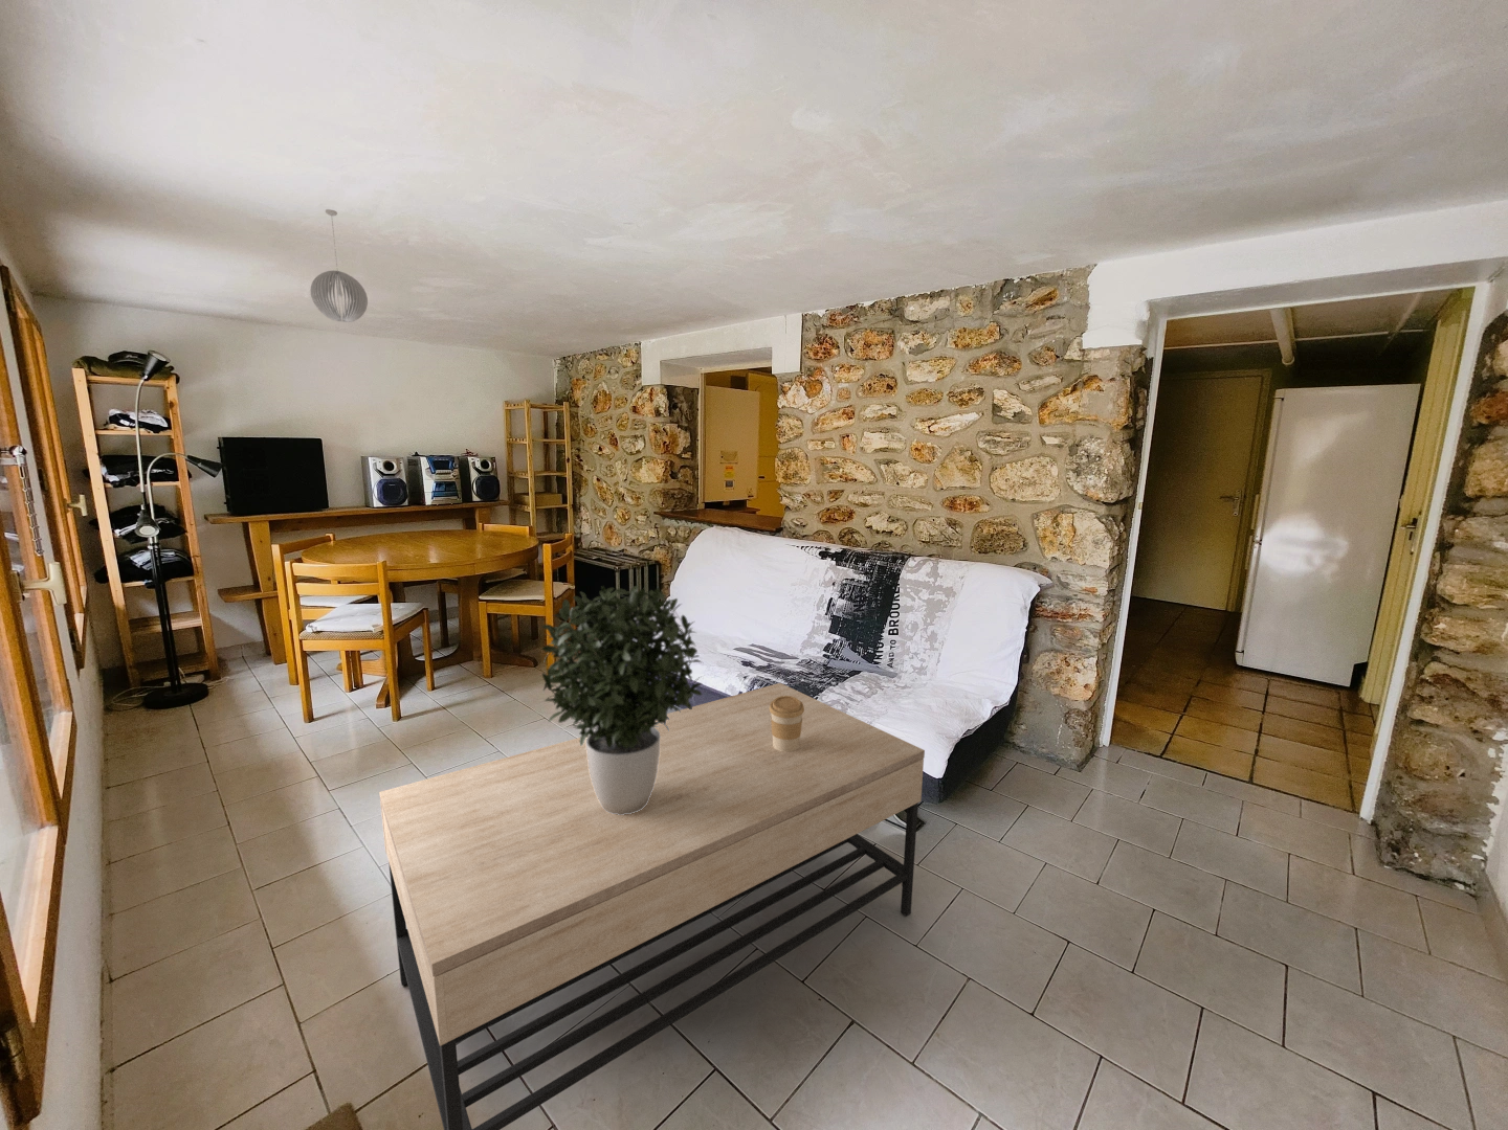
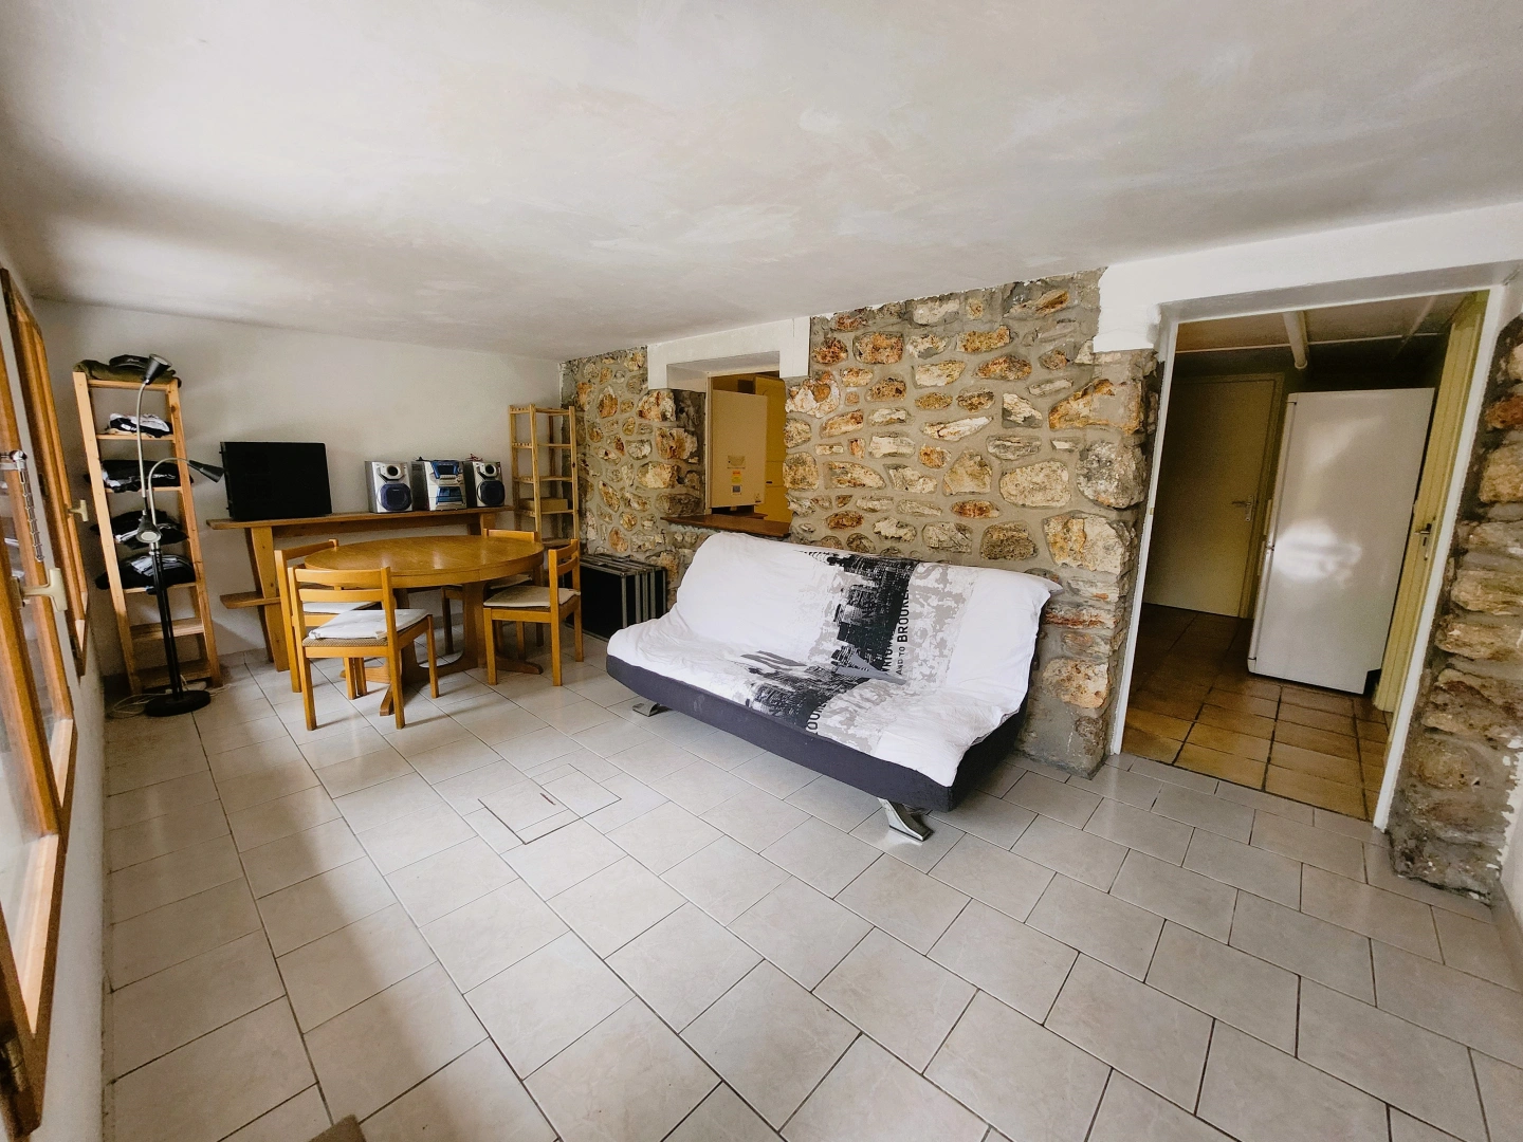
- coffee cup (786, 722)
- pendant light (336, 264)
- potted plant (626, 696)
- coffee table (673, 859)
